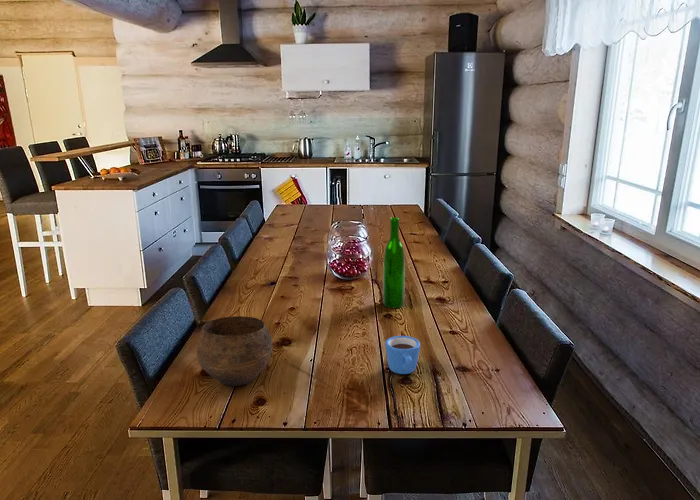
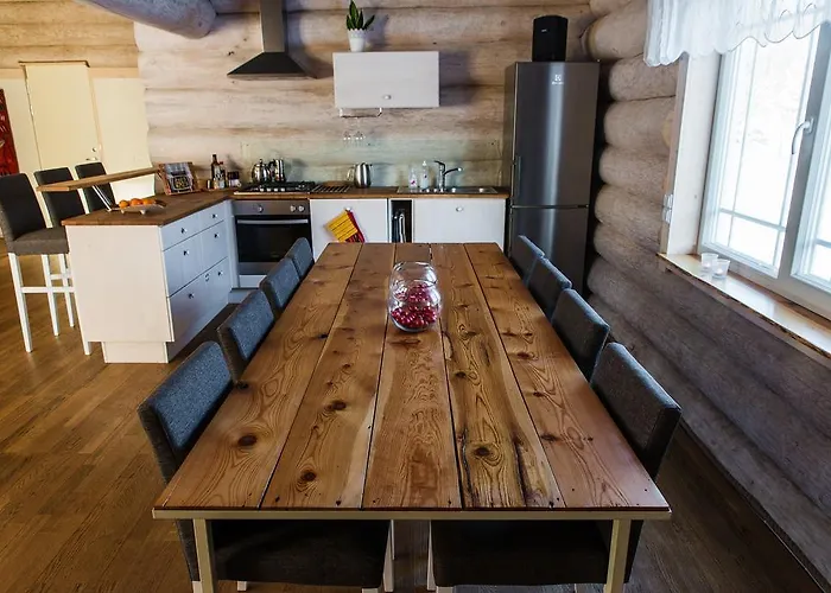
- mug (403, 358)
- bowl (235, 350)
- wine bottle (394, 262)
